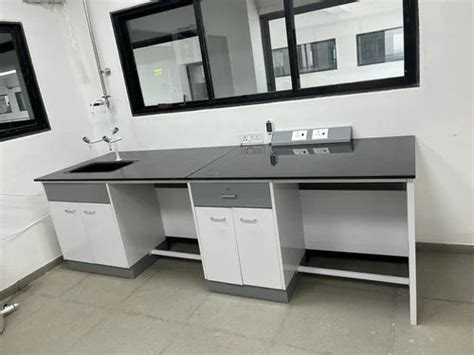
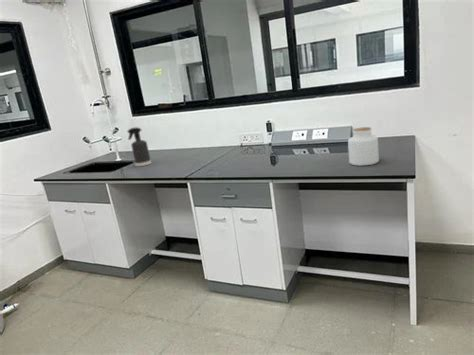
+ spray bottle (138, 146)
+ jar (363, 145)
